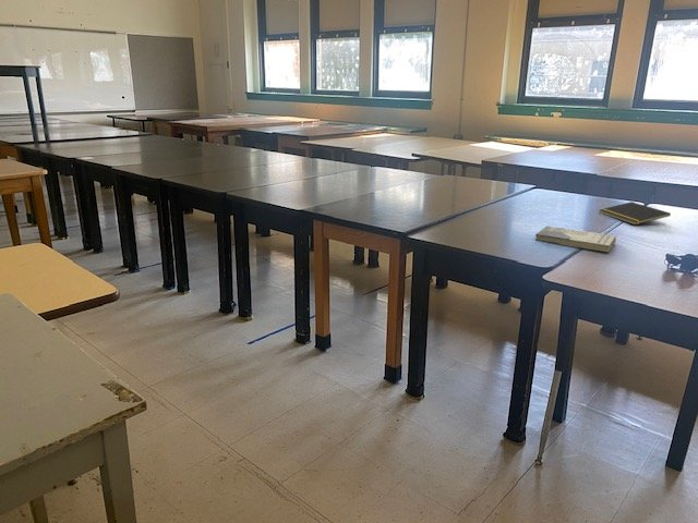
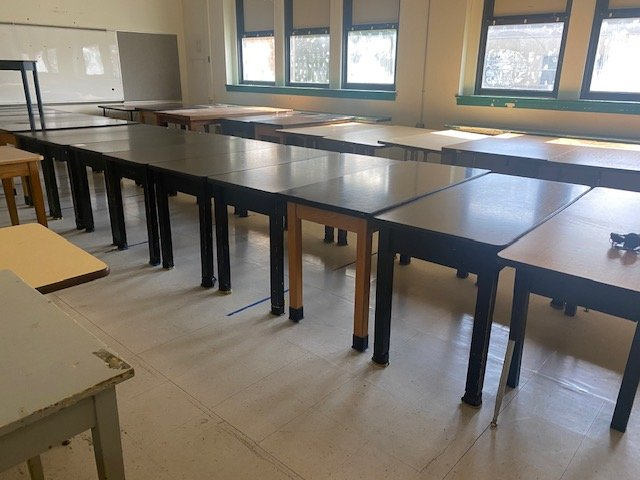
- book (575, 238)
- notepad (633, 212)
